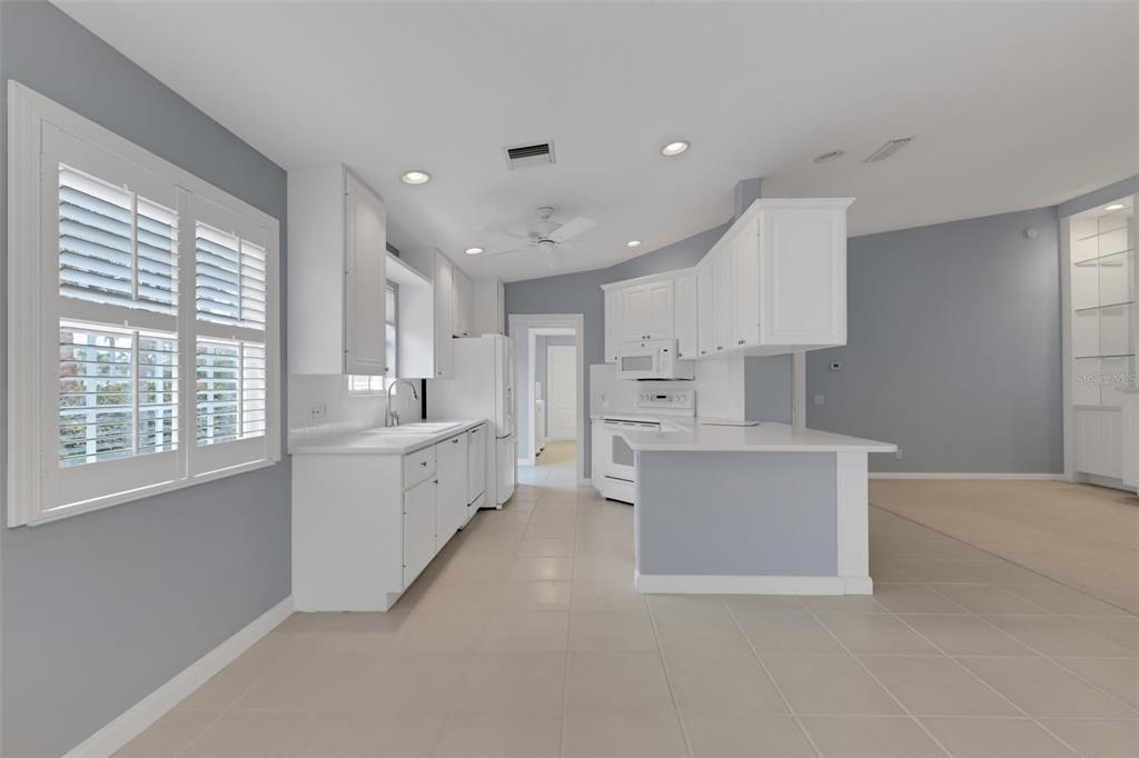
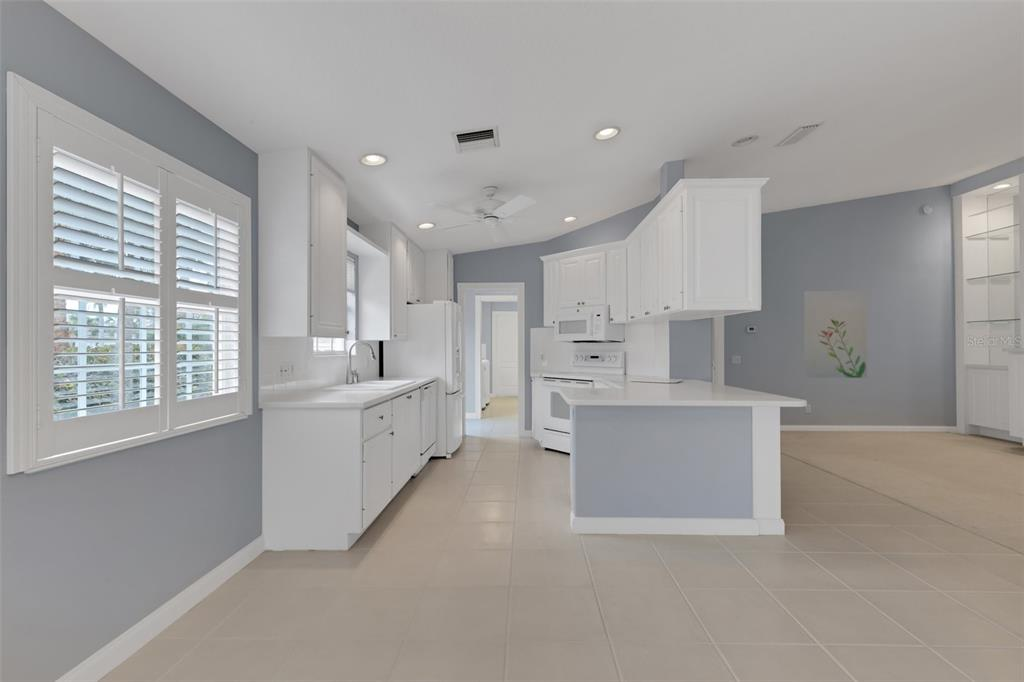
+ wall art (835, 334)
